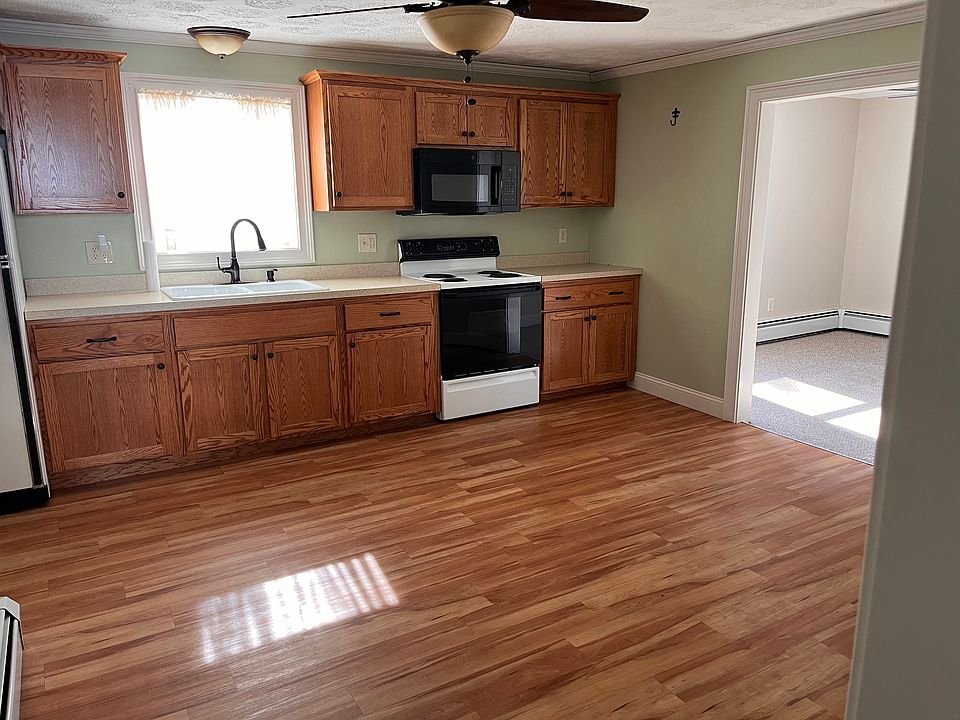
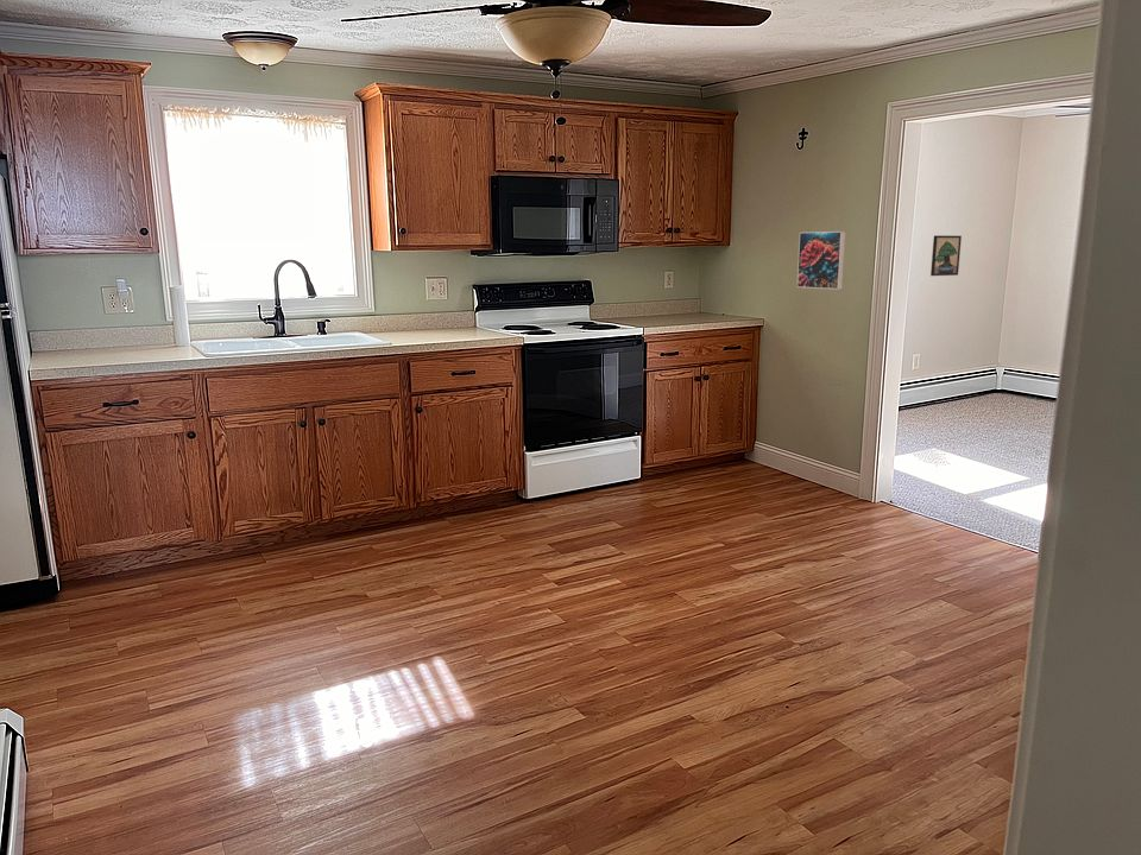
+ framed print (946, 255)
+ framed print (820, 260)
